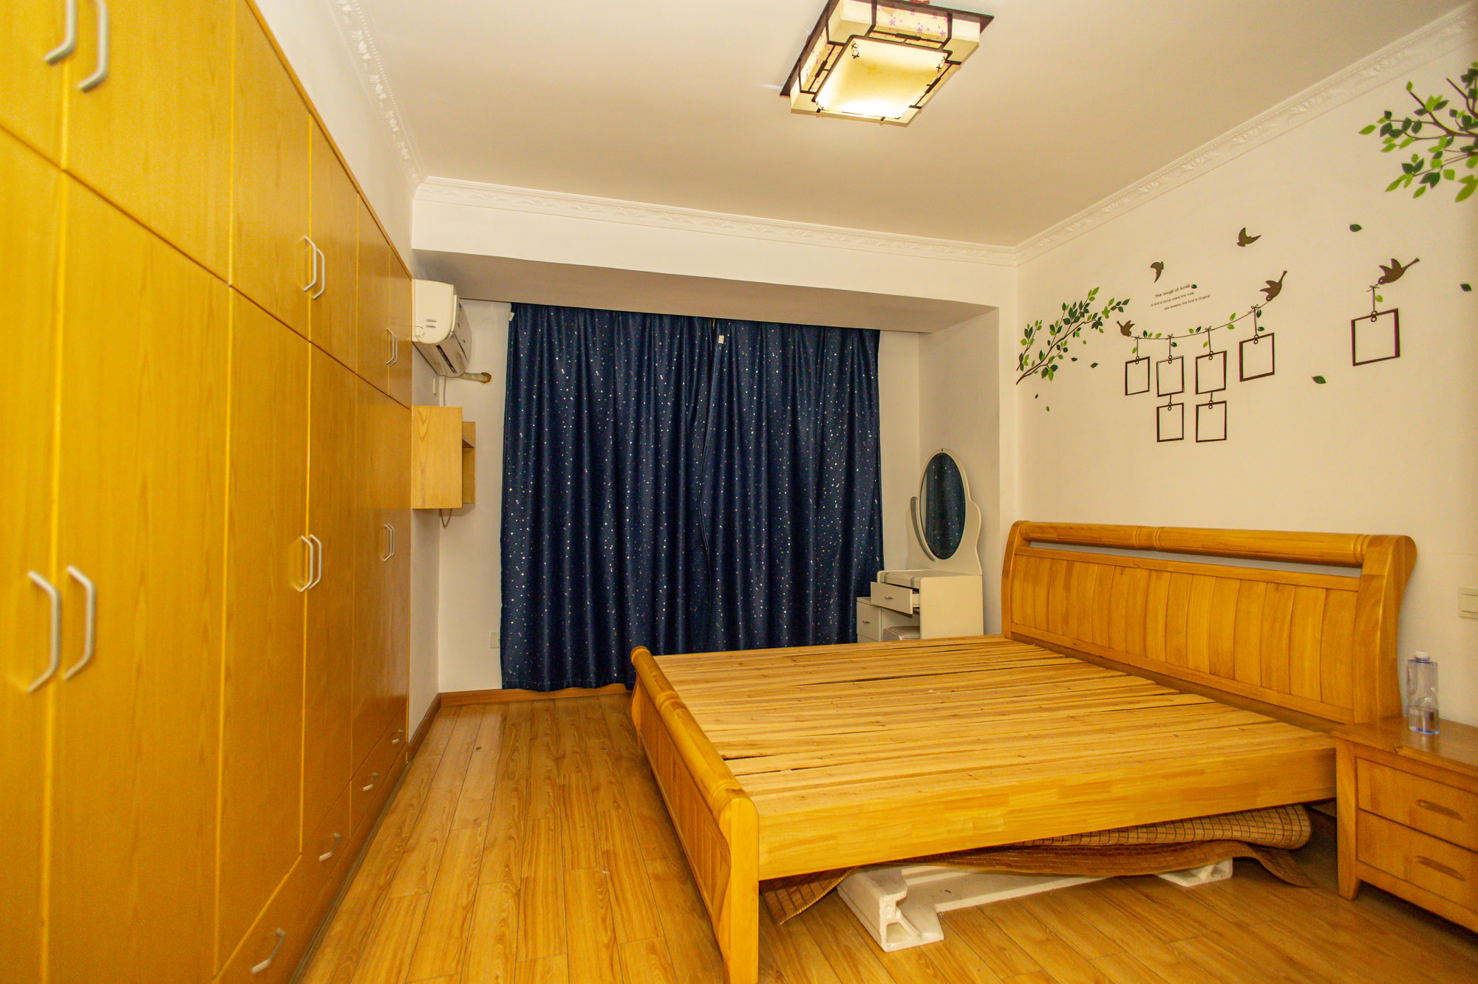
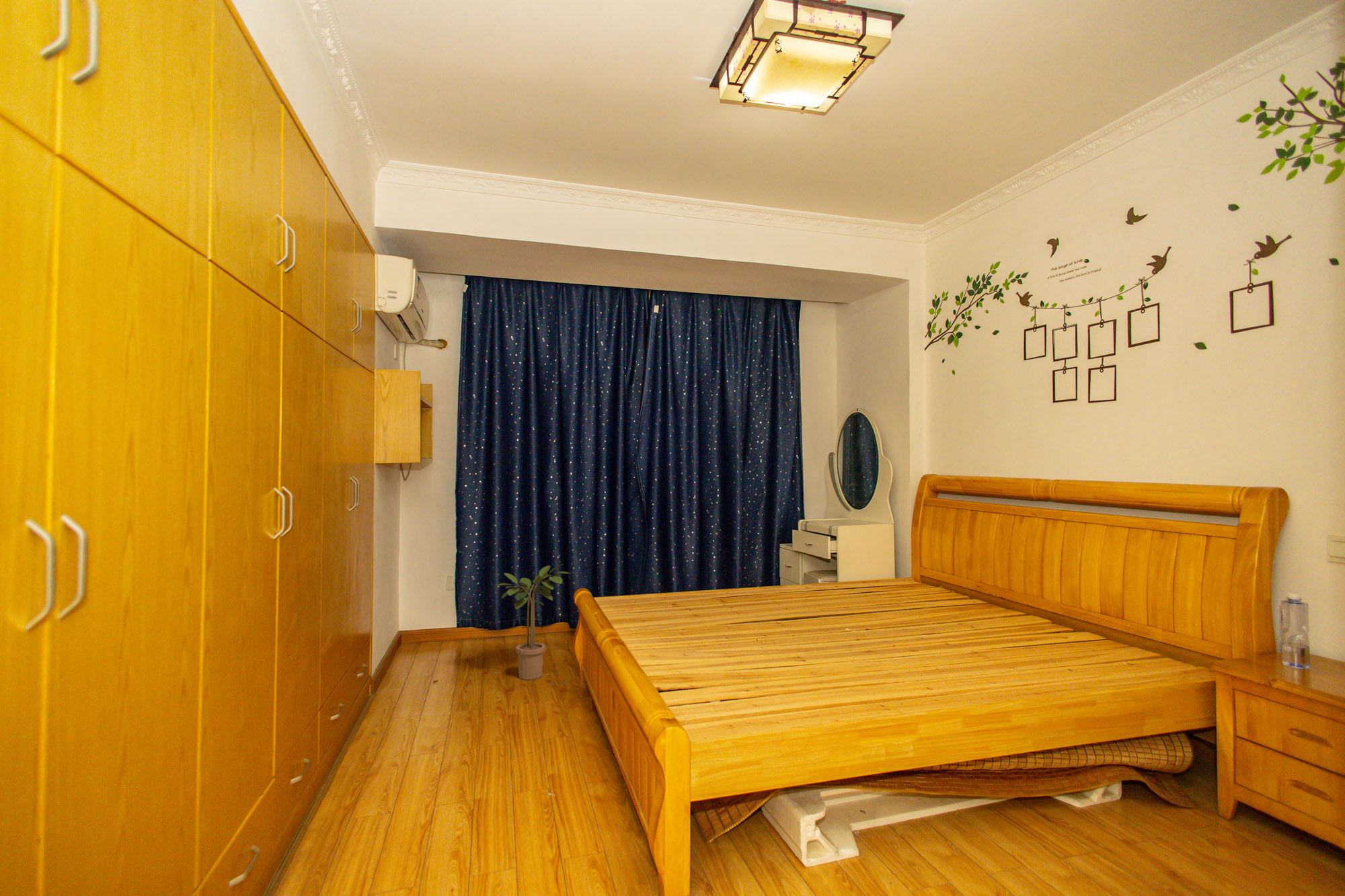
+ potted plant (533, 618)
